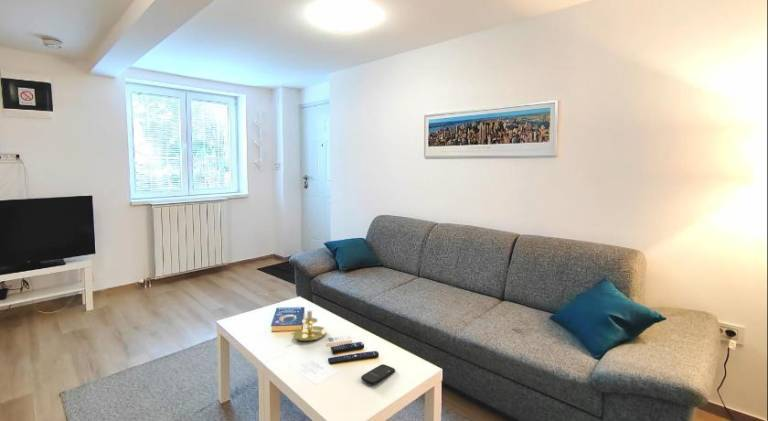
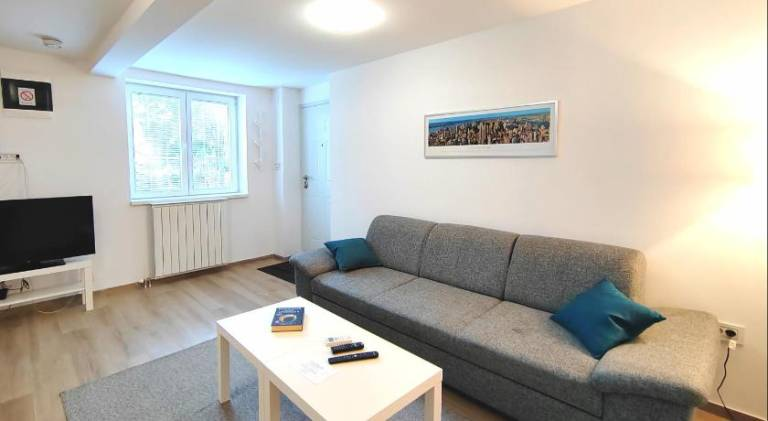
- smartphone (378, 374)
- candle holder (307, 319)
